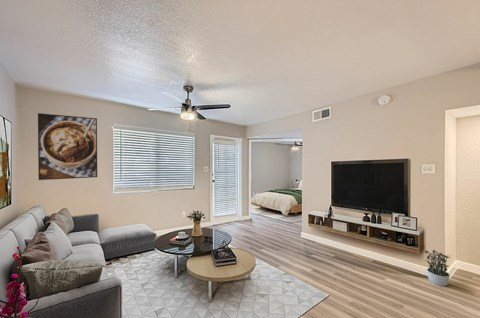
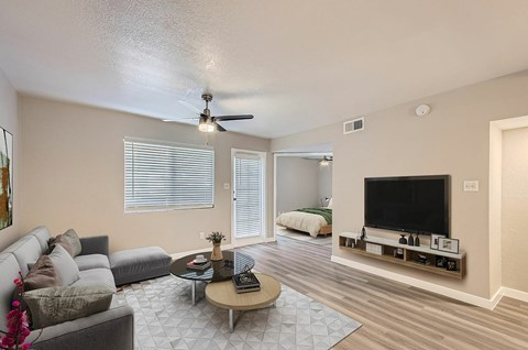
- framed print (69, 147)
- potted plant (436, 266)
